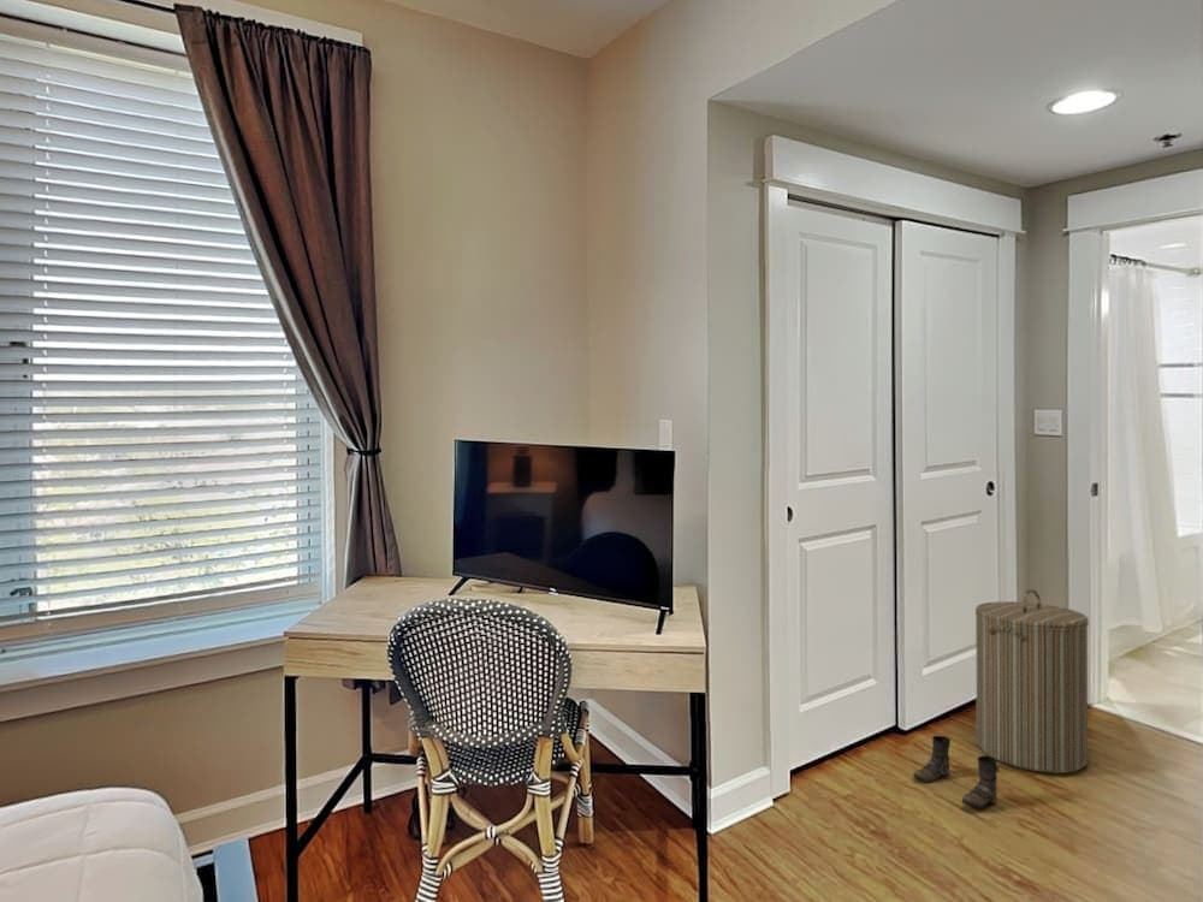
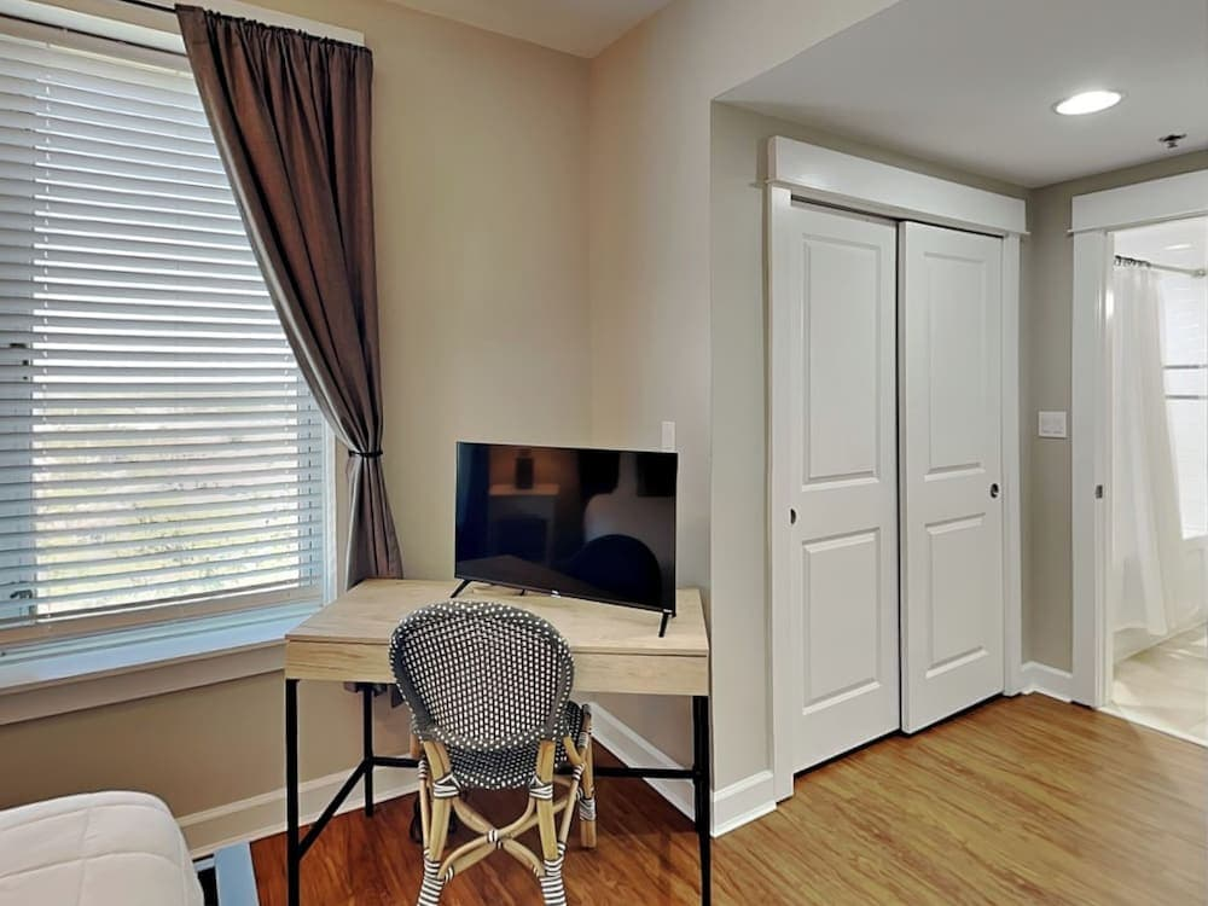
- boots (948, 770)
- laundry hamper (1030, 670)
